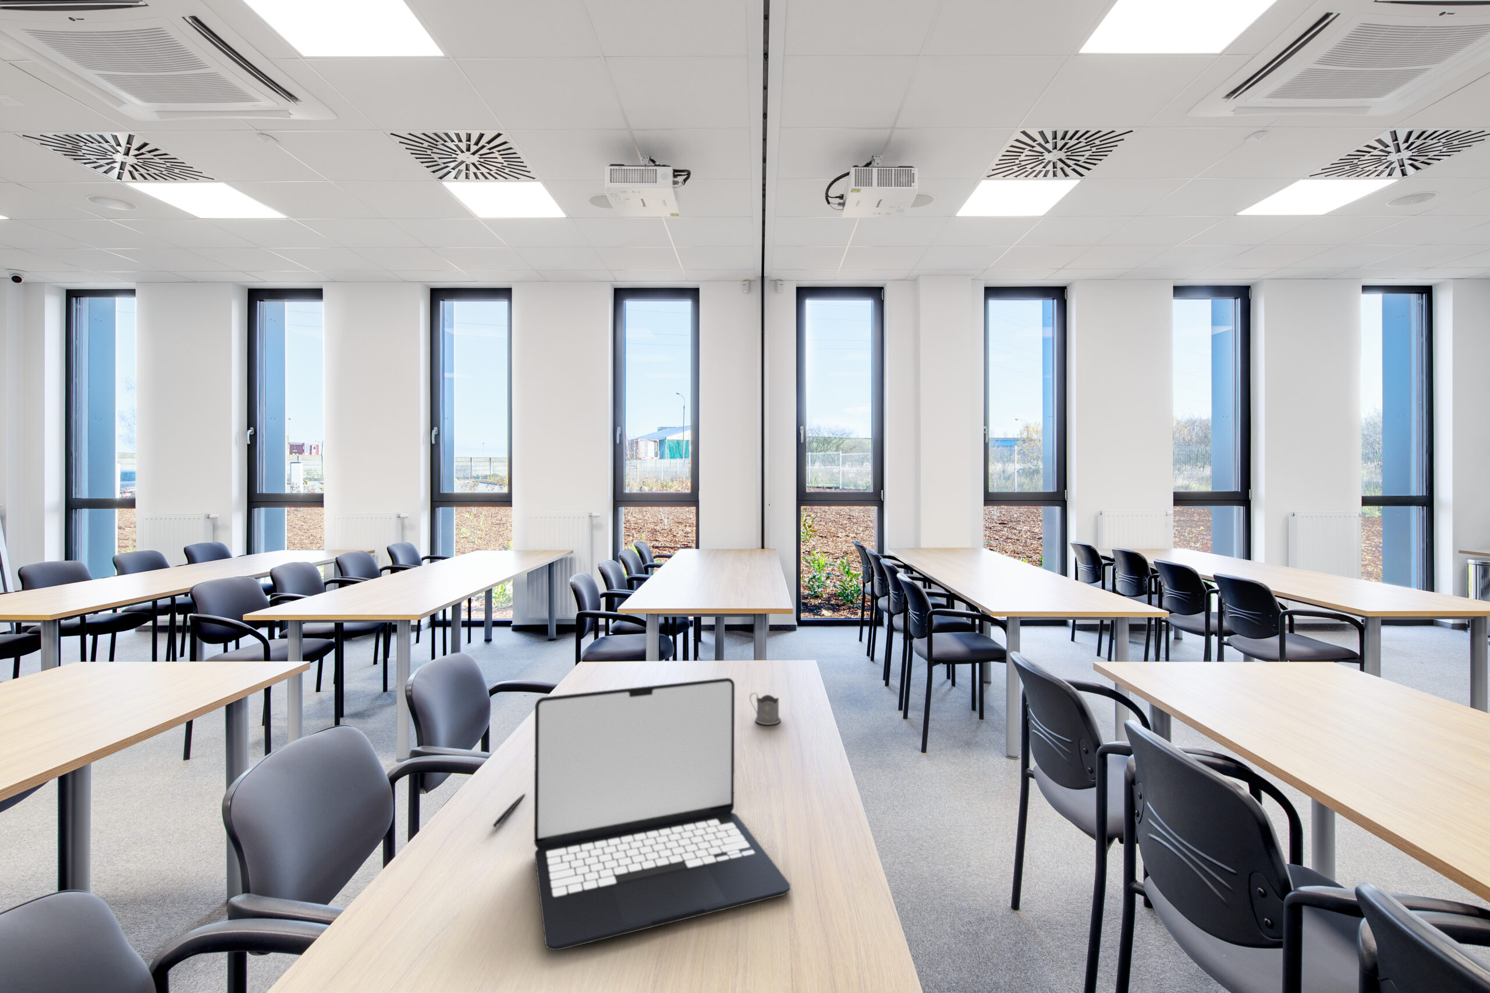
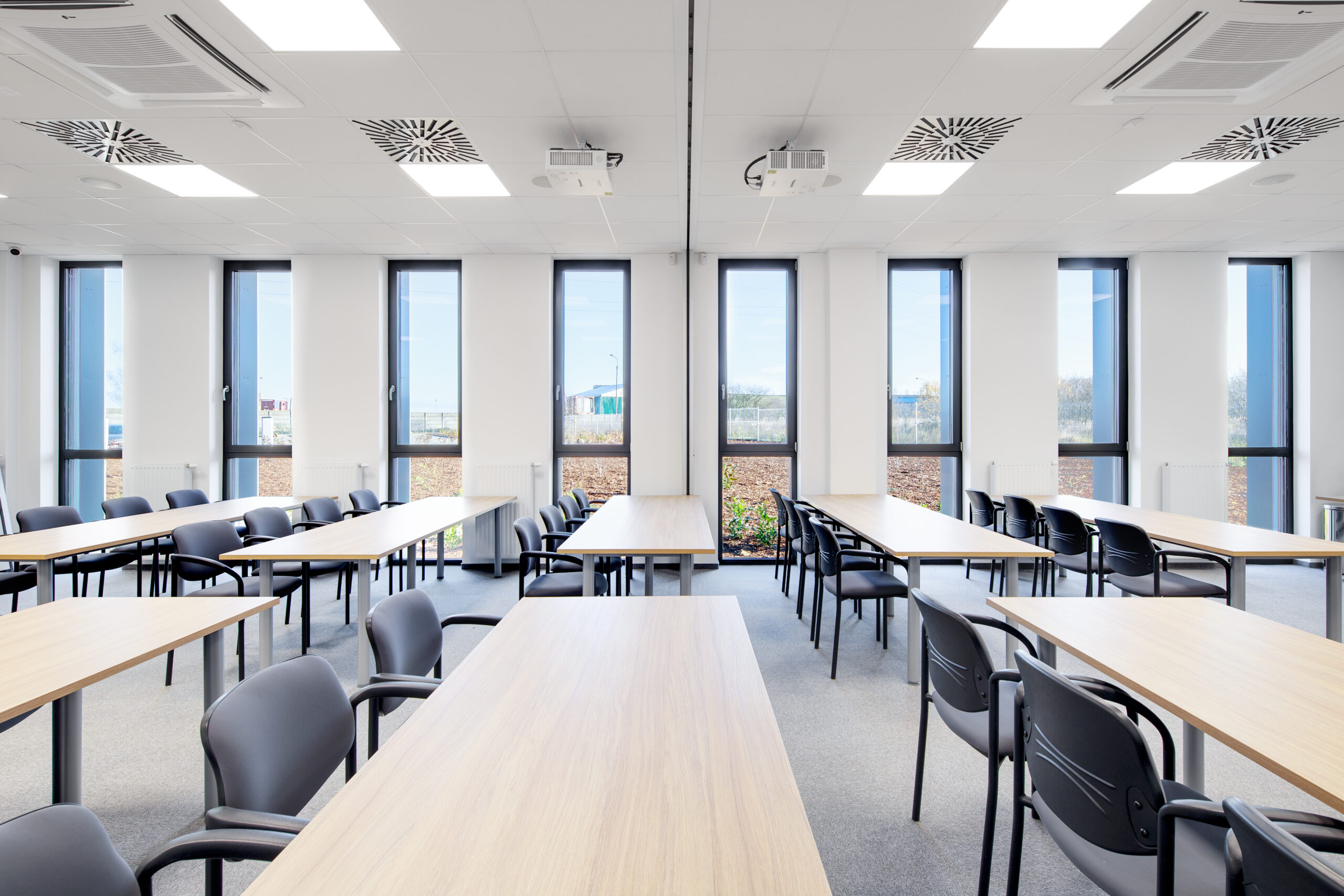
- pen (511, 808)
- laptop (657, 791)
- tea glass holder (765, 703)
